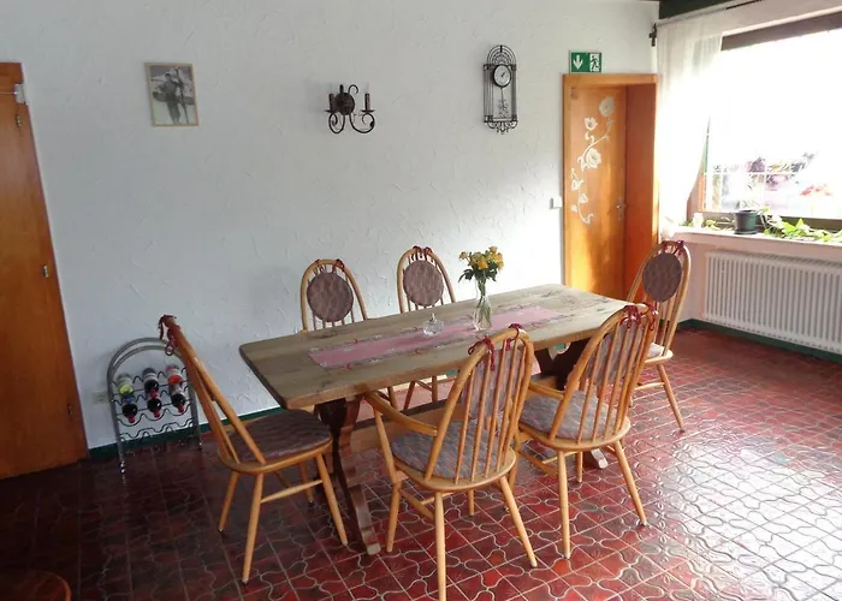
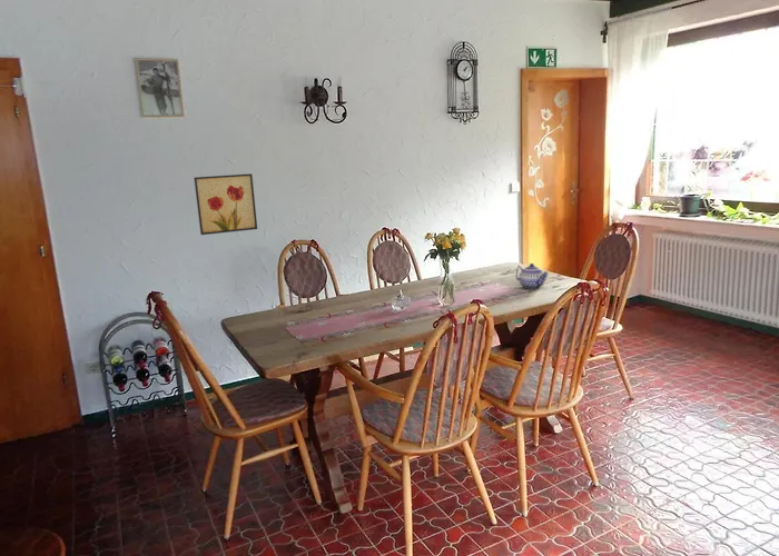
+ teapot (531, 275)
+ wall art (226, 203)
